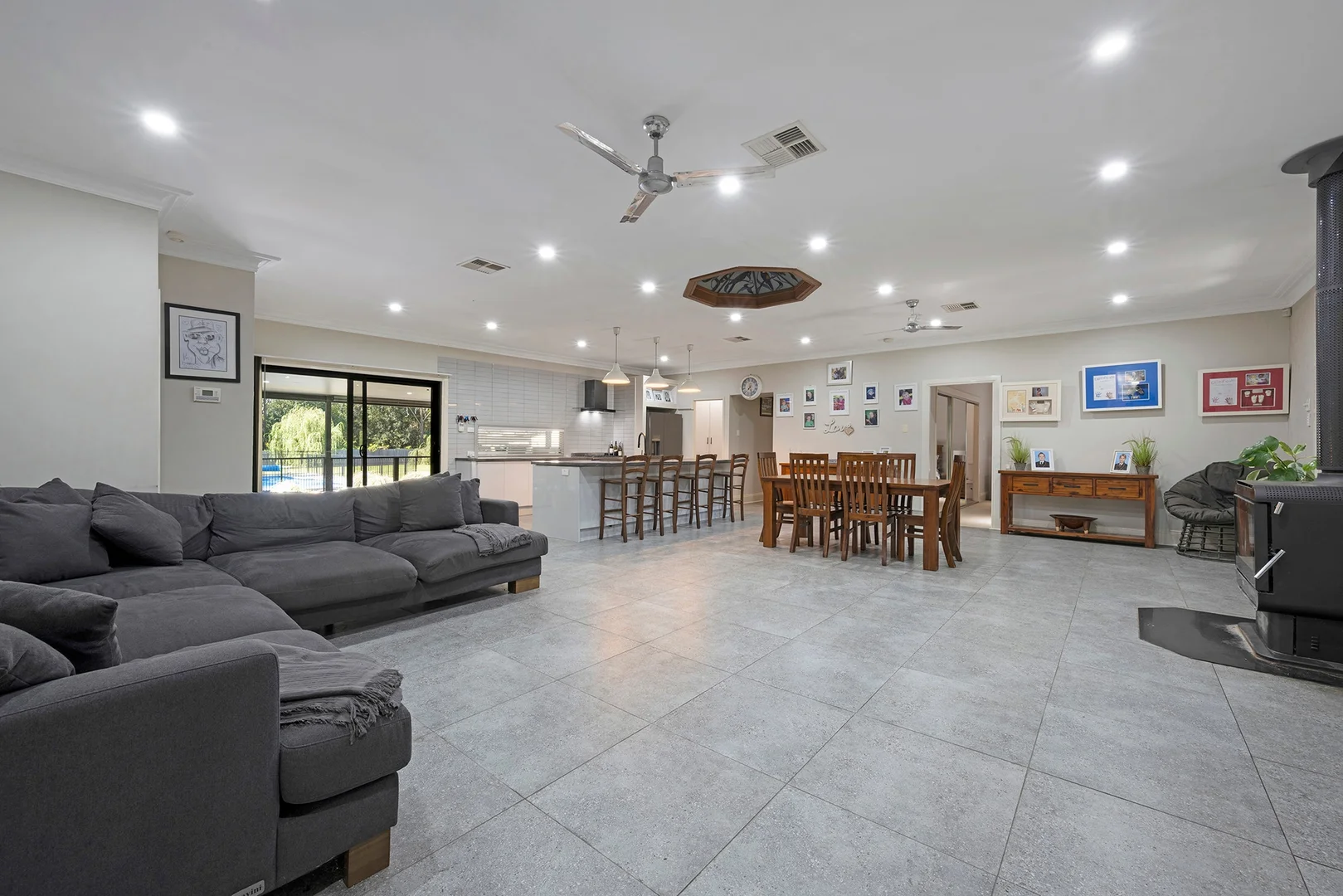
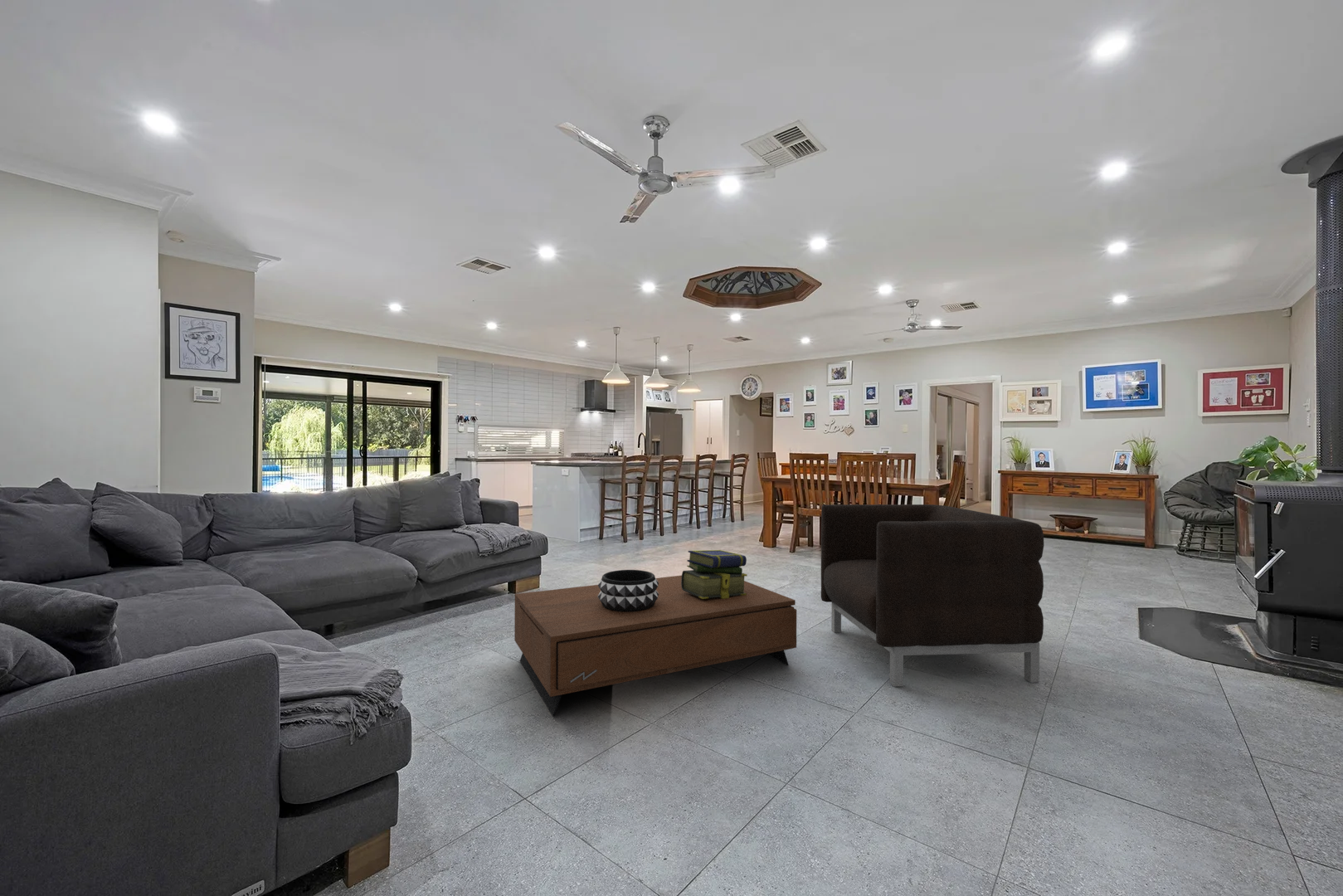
+ coffee table (654, 630)
+ armchair (913, 582)
+ stack of books (714, 571)
+ decorative bowl (628, 589)
